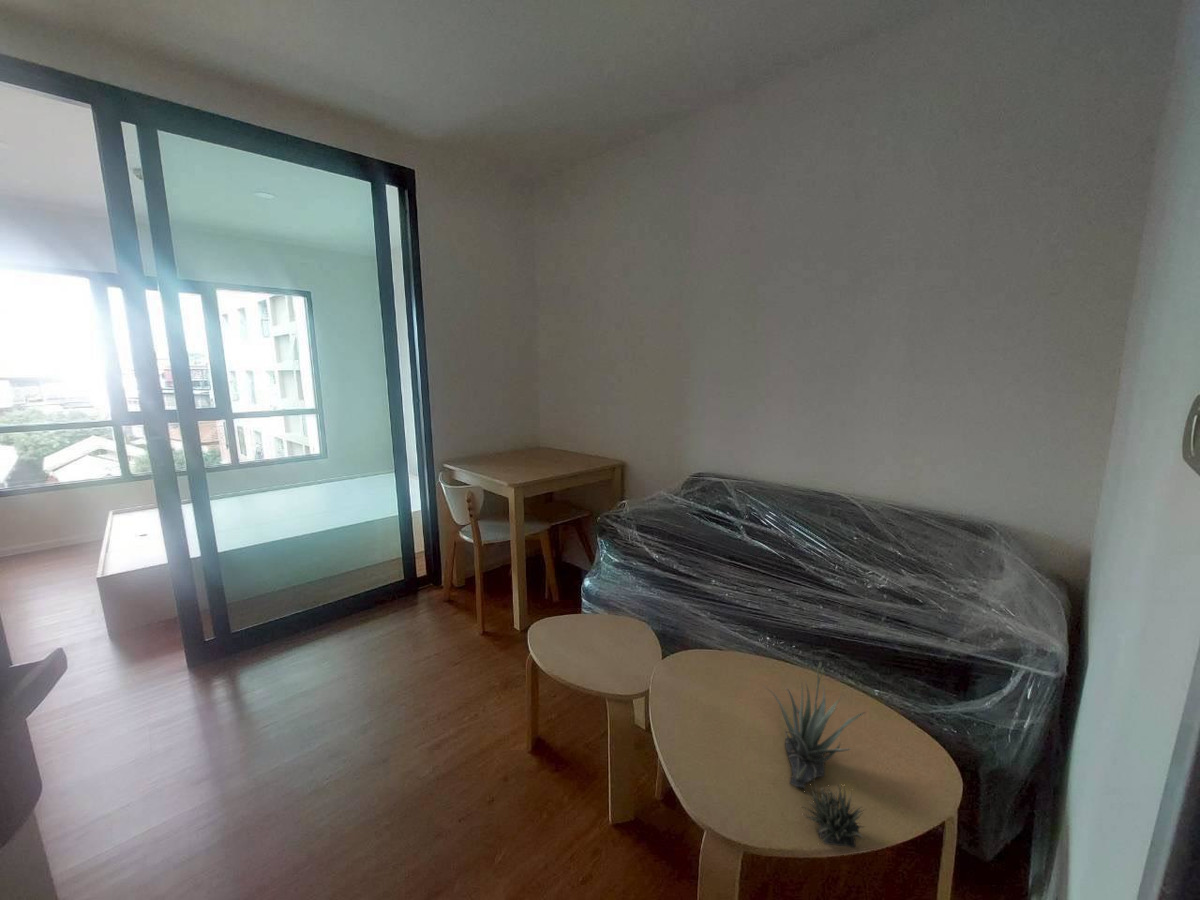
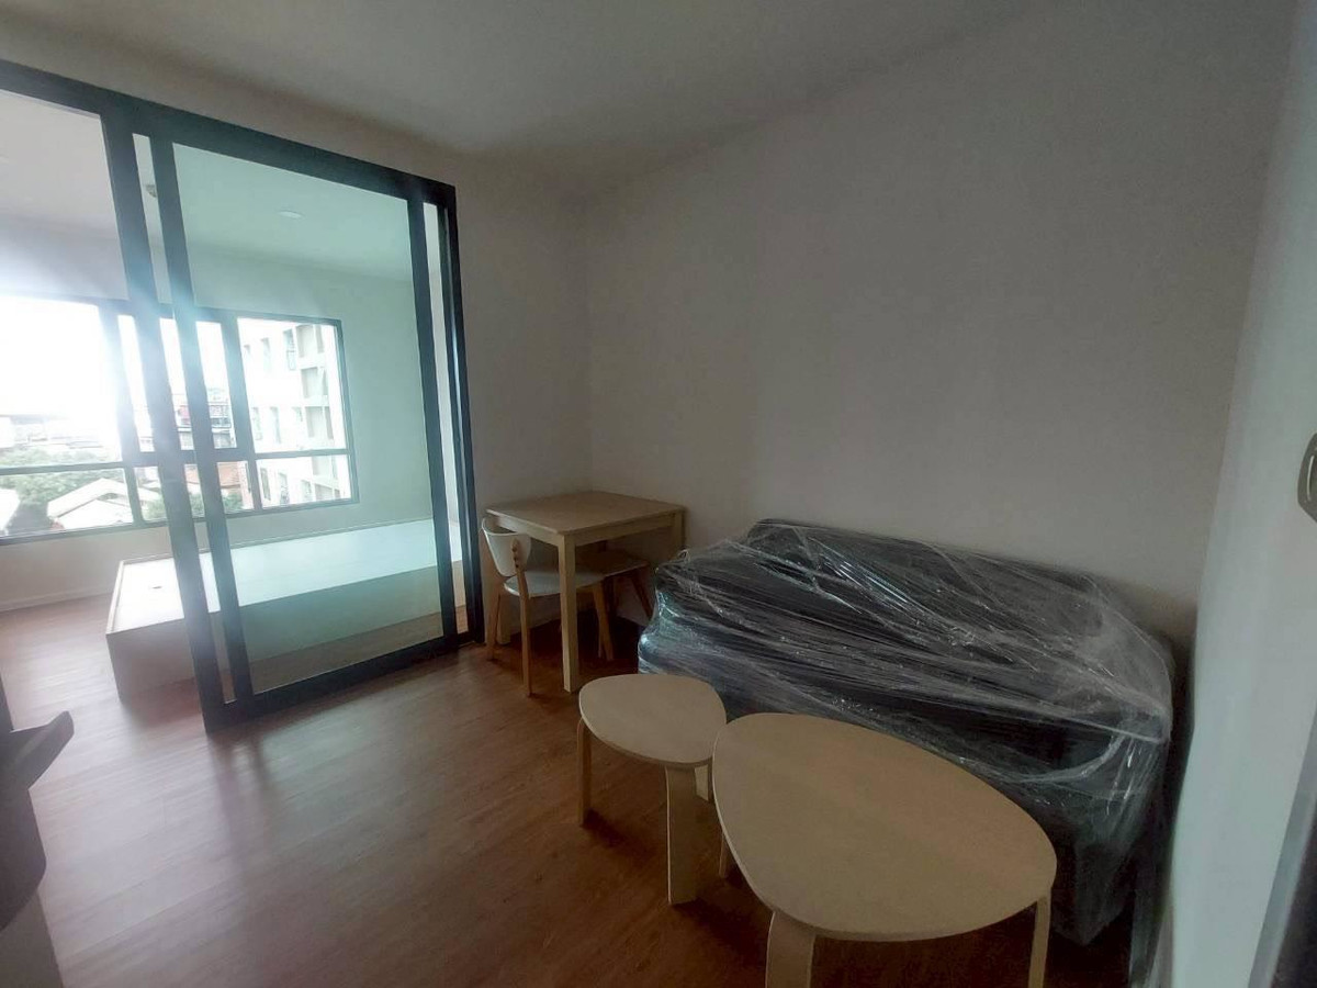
- succulent plant (821, 731)
